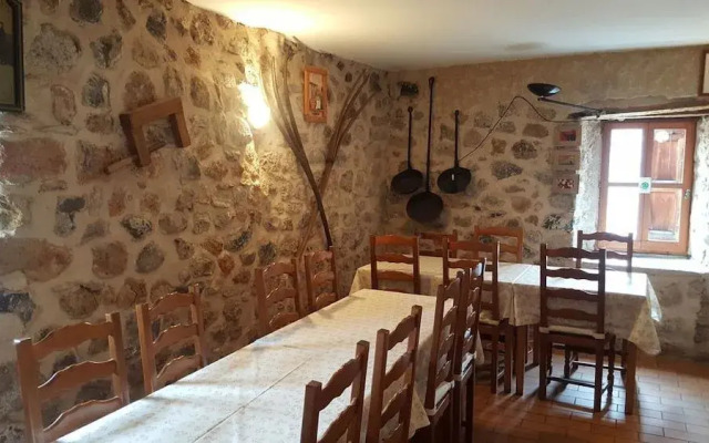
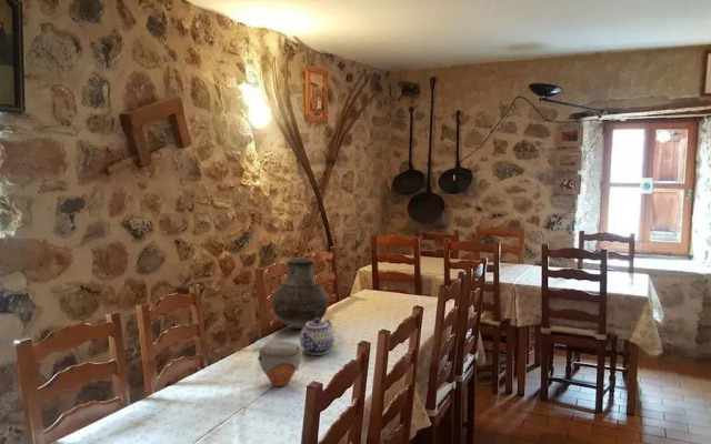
+ teapot (317, 334)
+ jar (280, 363)
+ vase (300, 293)
